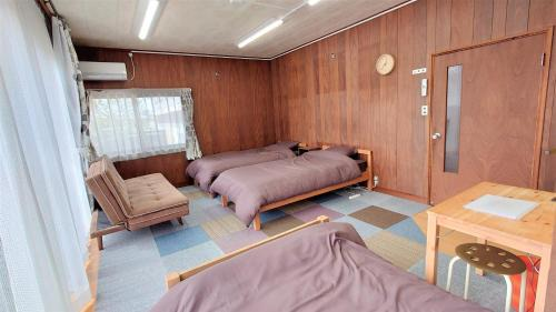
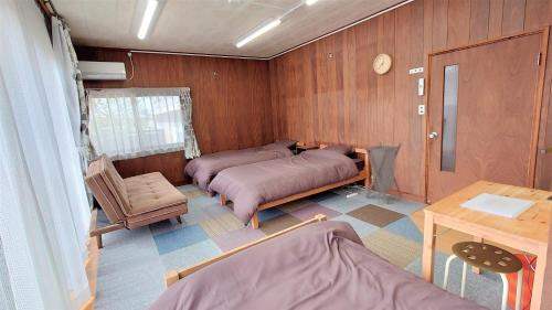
+ laundry hamper (383, 171)
